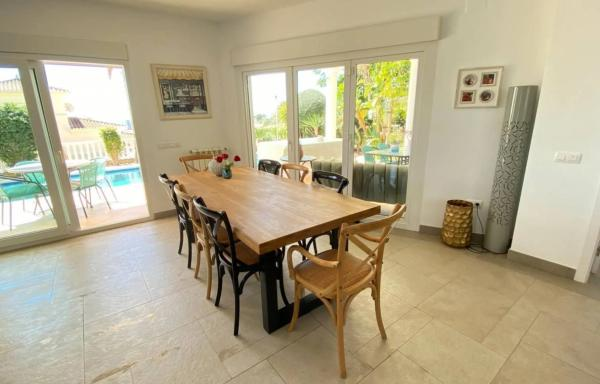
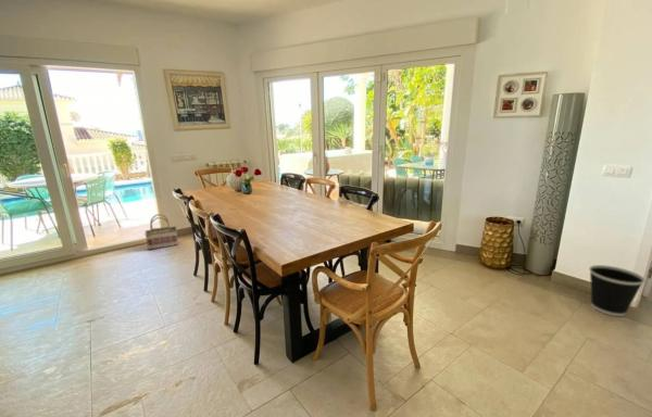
+ basket (161, 230)
+ wastebasket (612, 291)
